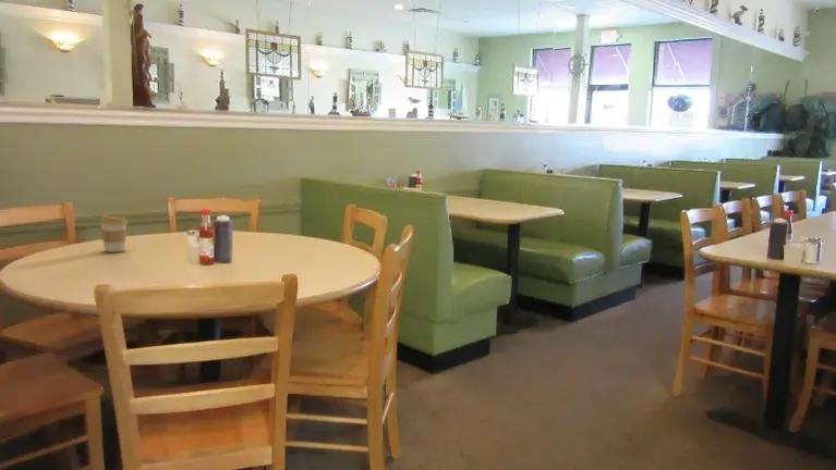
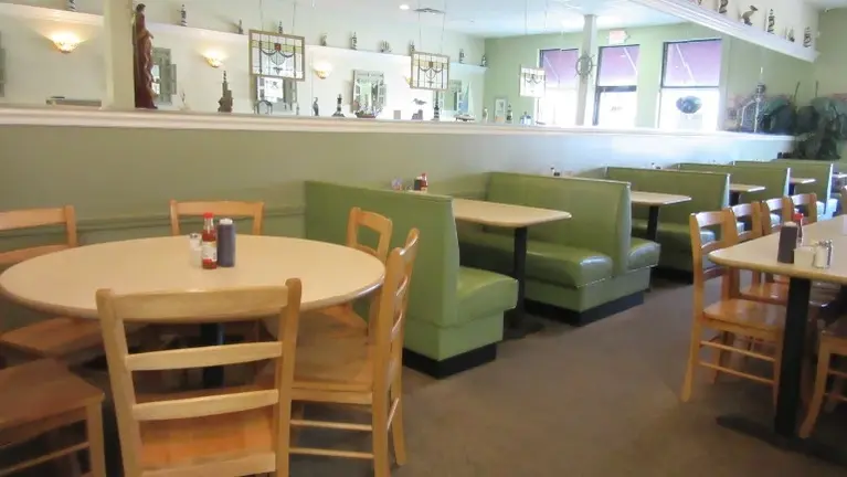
- coffee cup (113, 233)
